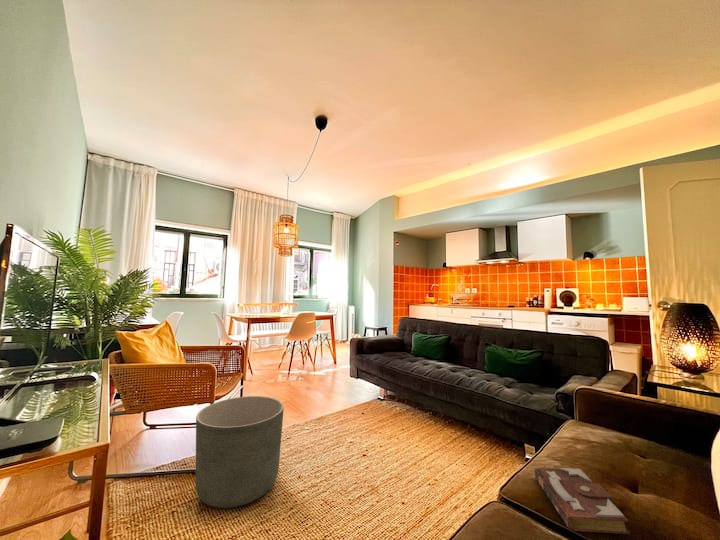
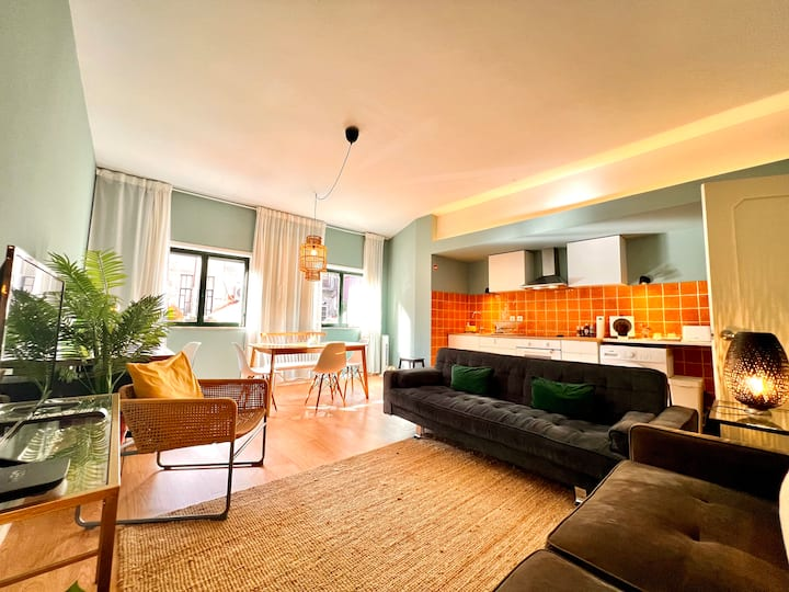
- book (577, 495)
- planter (240, 447)
